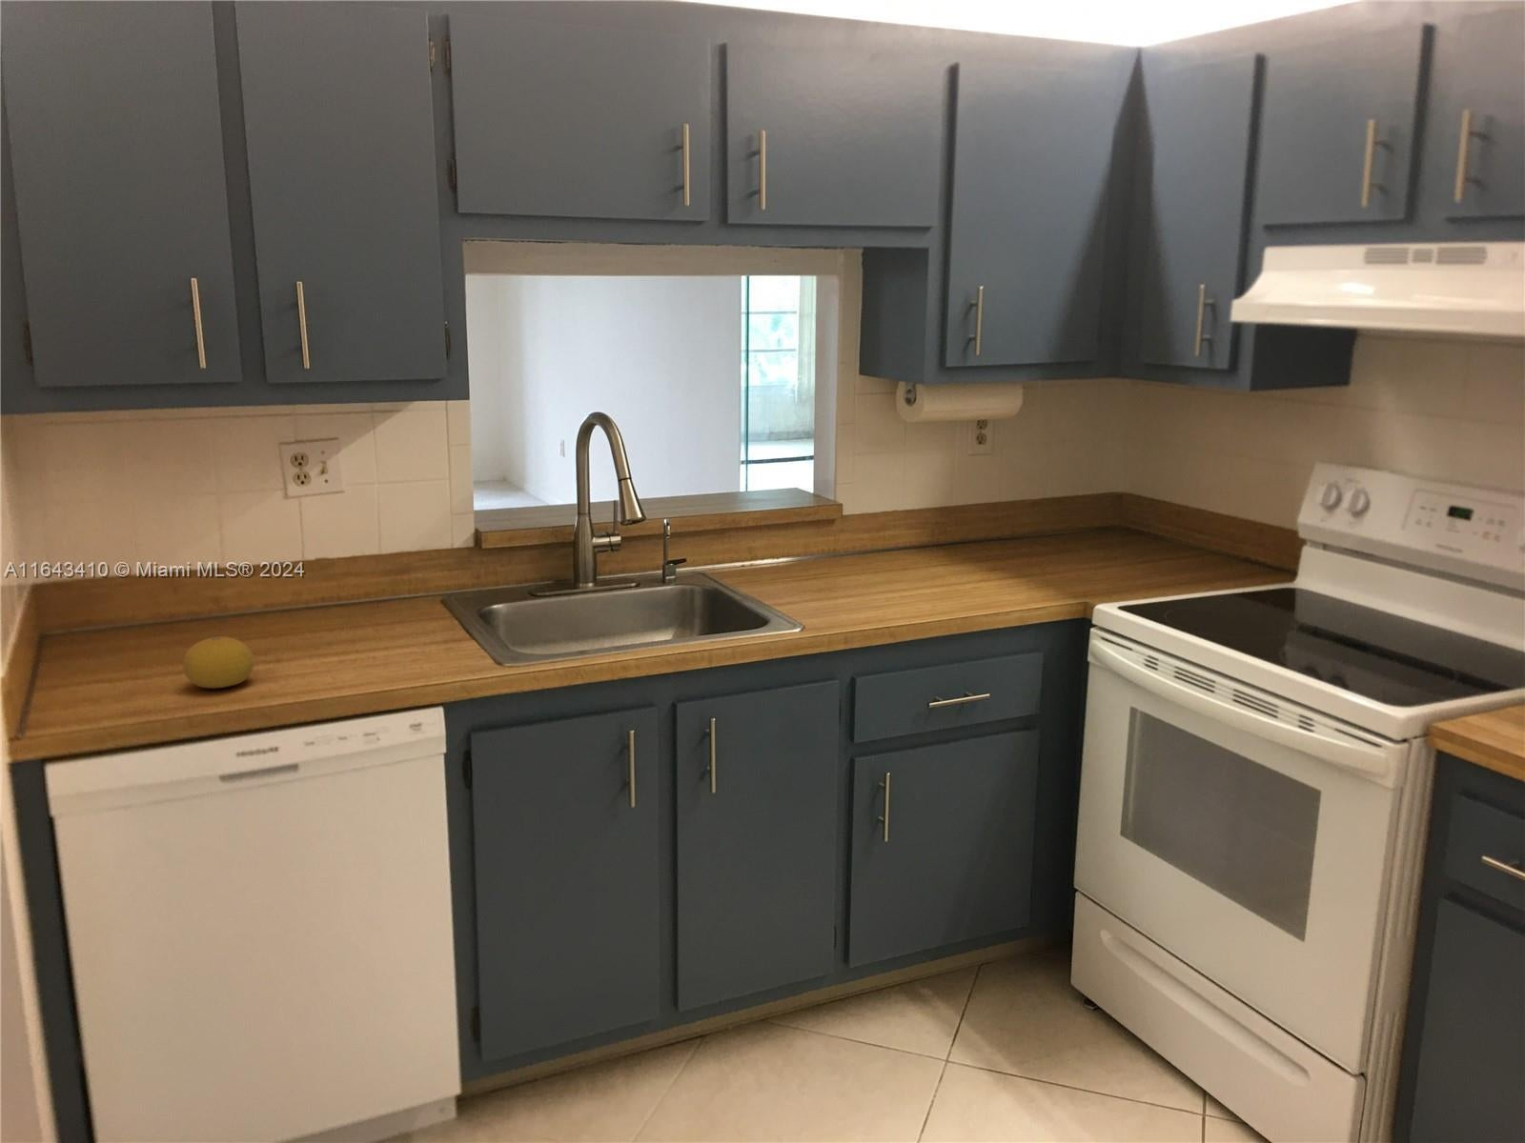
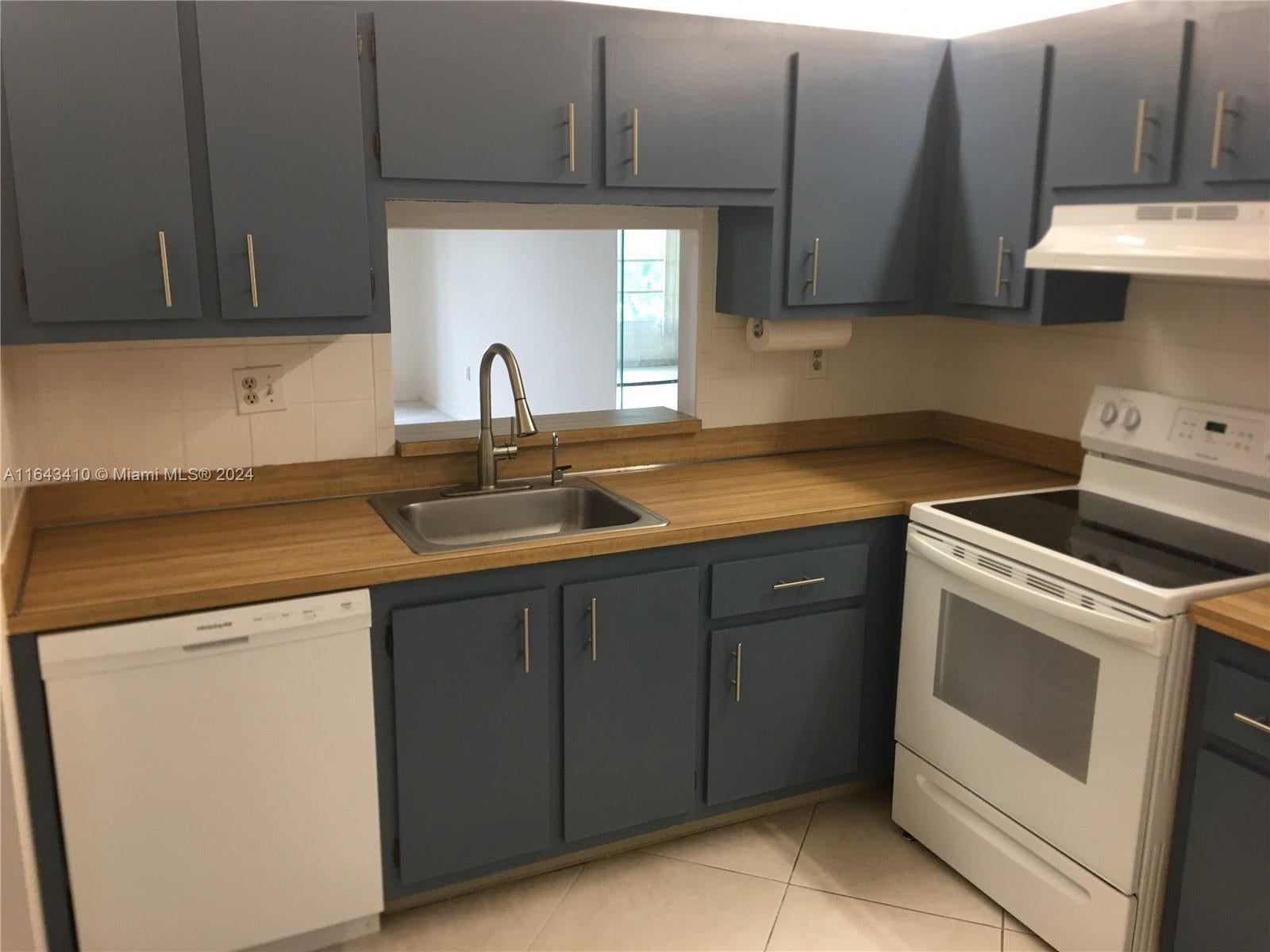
- fruit (220, 662)
